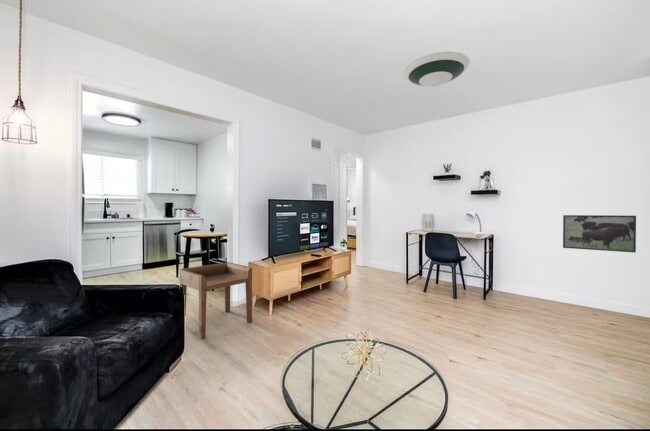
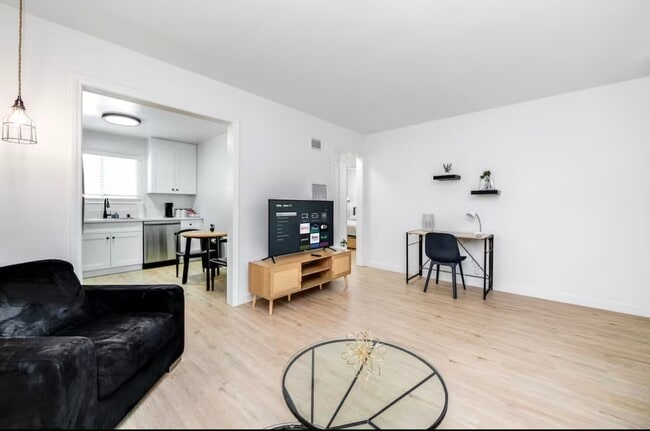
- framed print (597, 232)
- side table (216, 288)
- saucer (435, 76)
